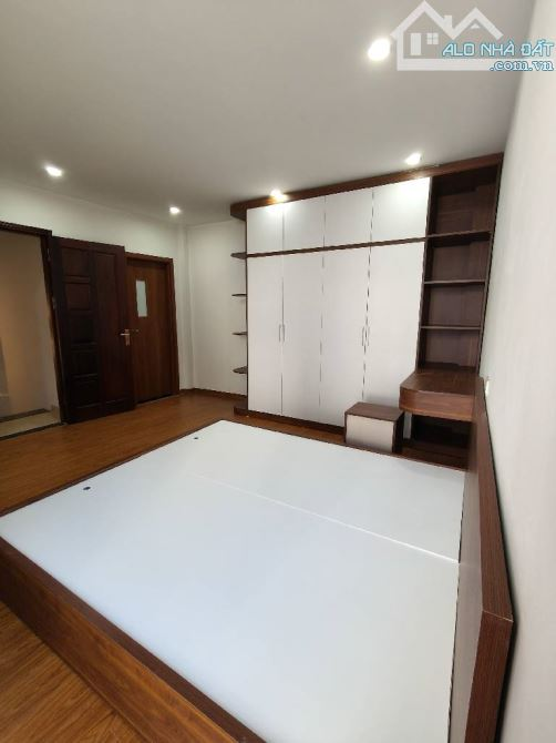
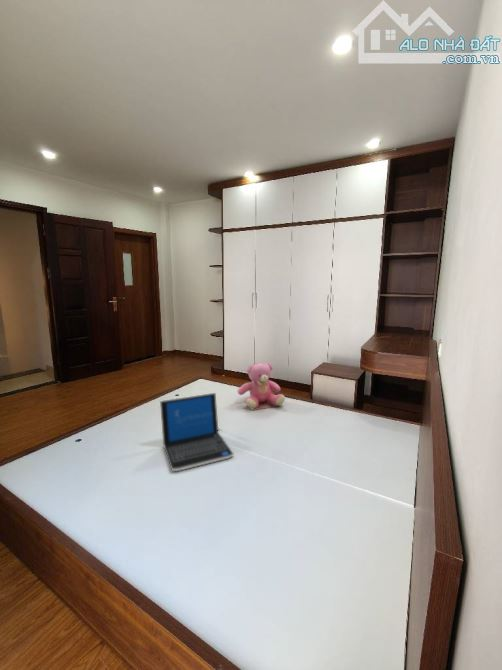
+ laptop (195, 428)
+ teddy bear (261, 384)
